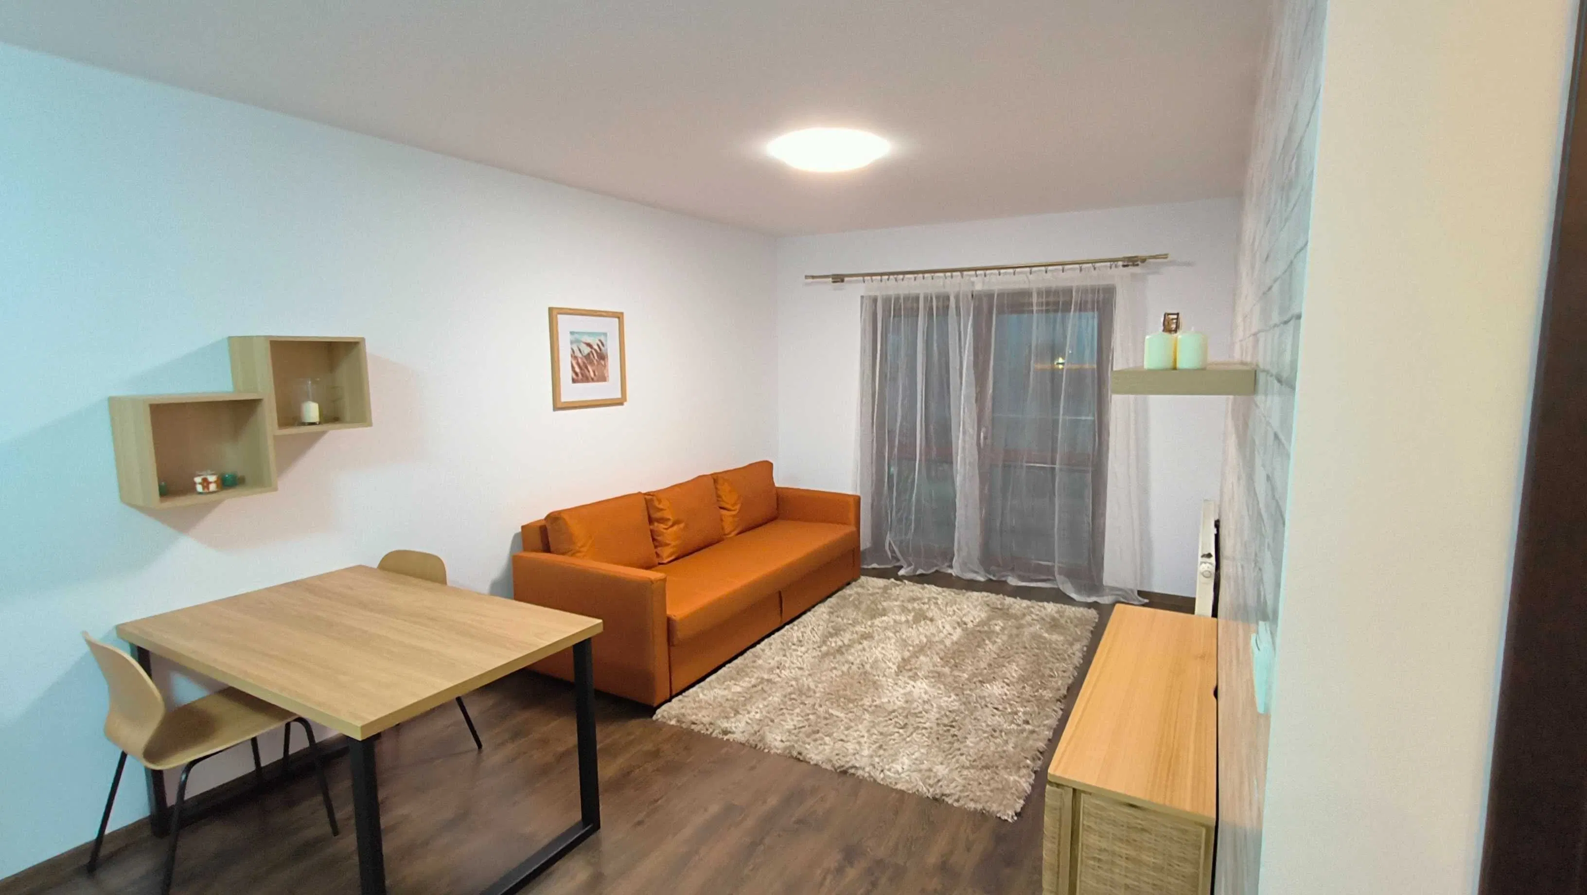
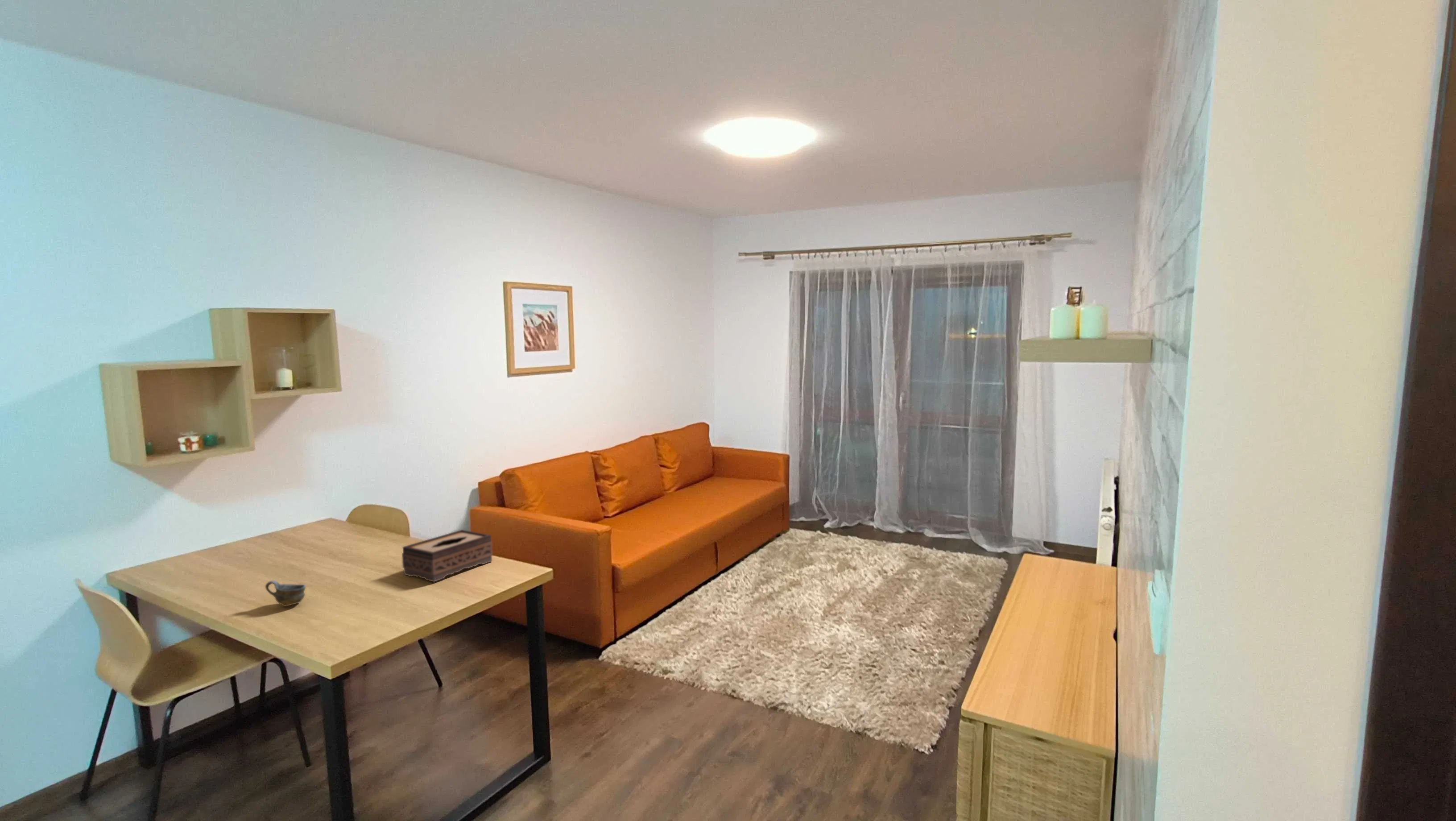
+ cup (289, 591)
+ tissue box (448, 554)
